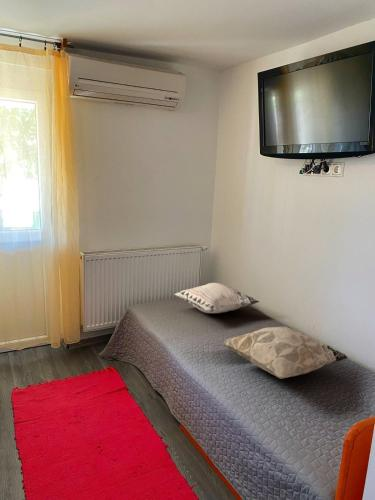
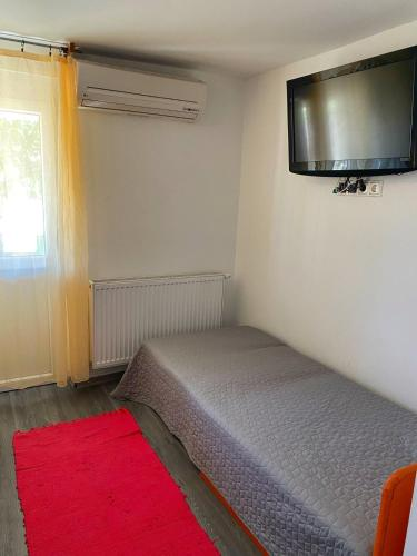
- decorative pillow (282, 349)
- decorative pillow (215, 298)
